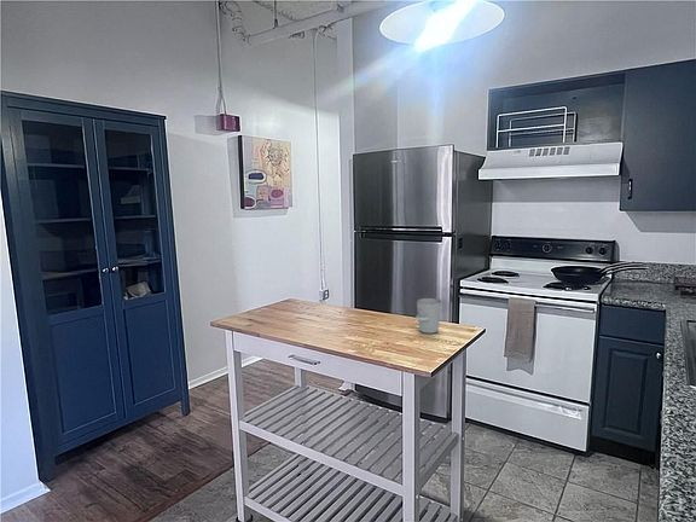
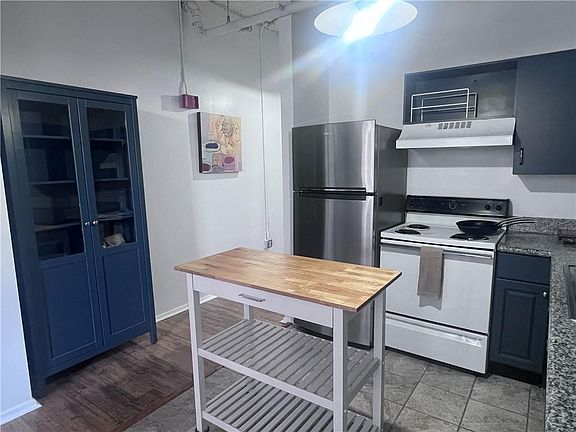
- cup (427, 315)
